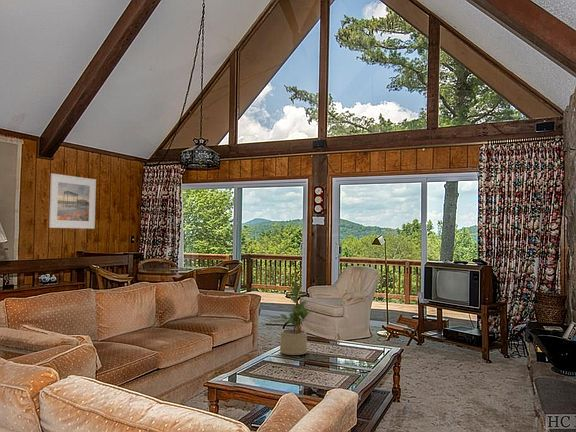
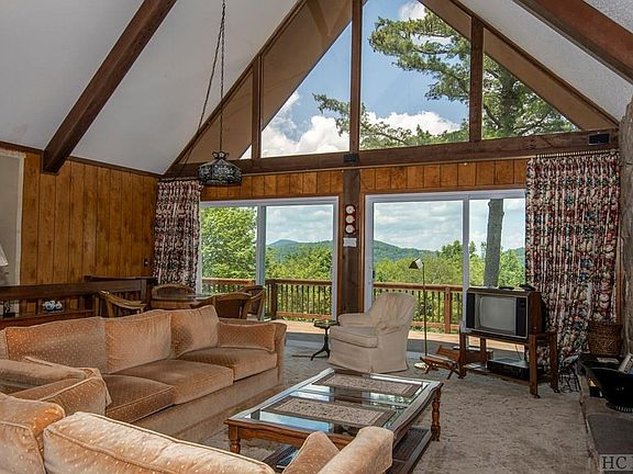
- potted plant (294, 317)
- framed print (73, 202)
